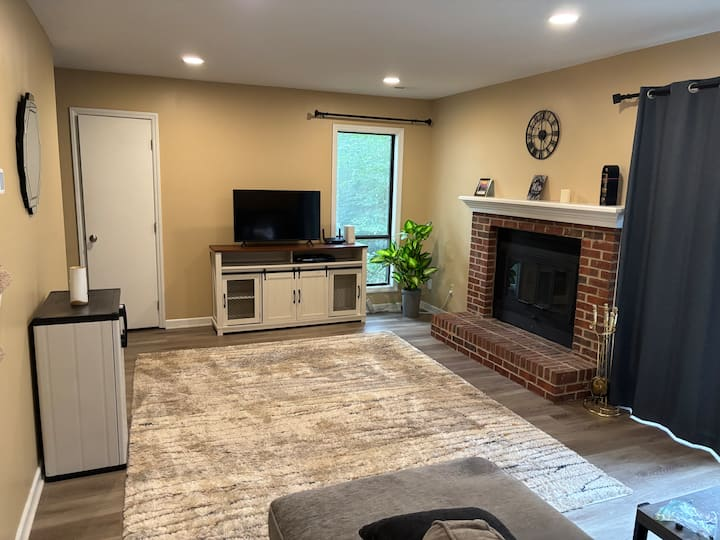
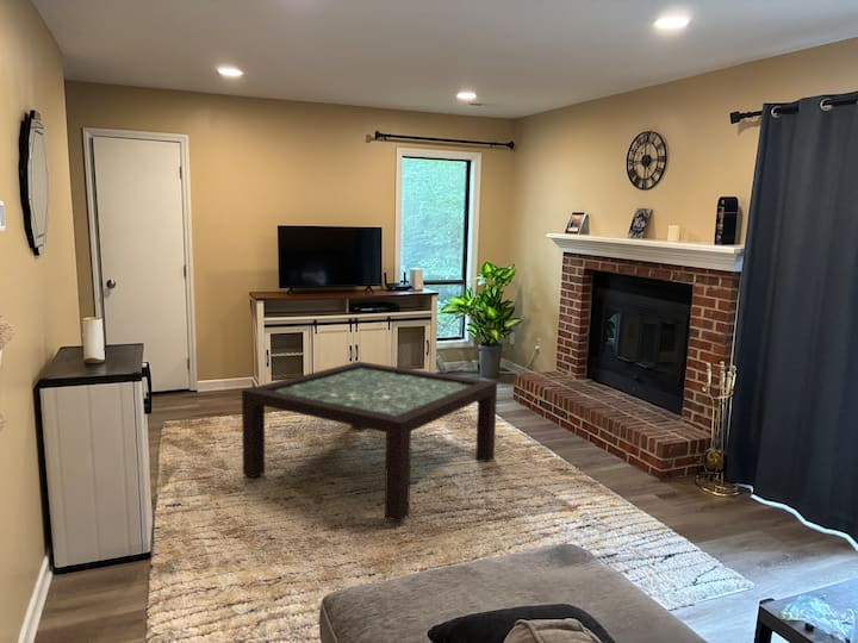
+ coffee table (375, 426)
